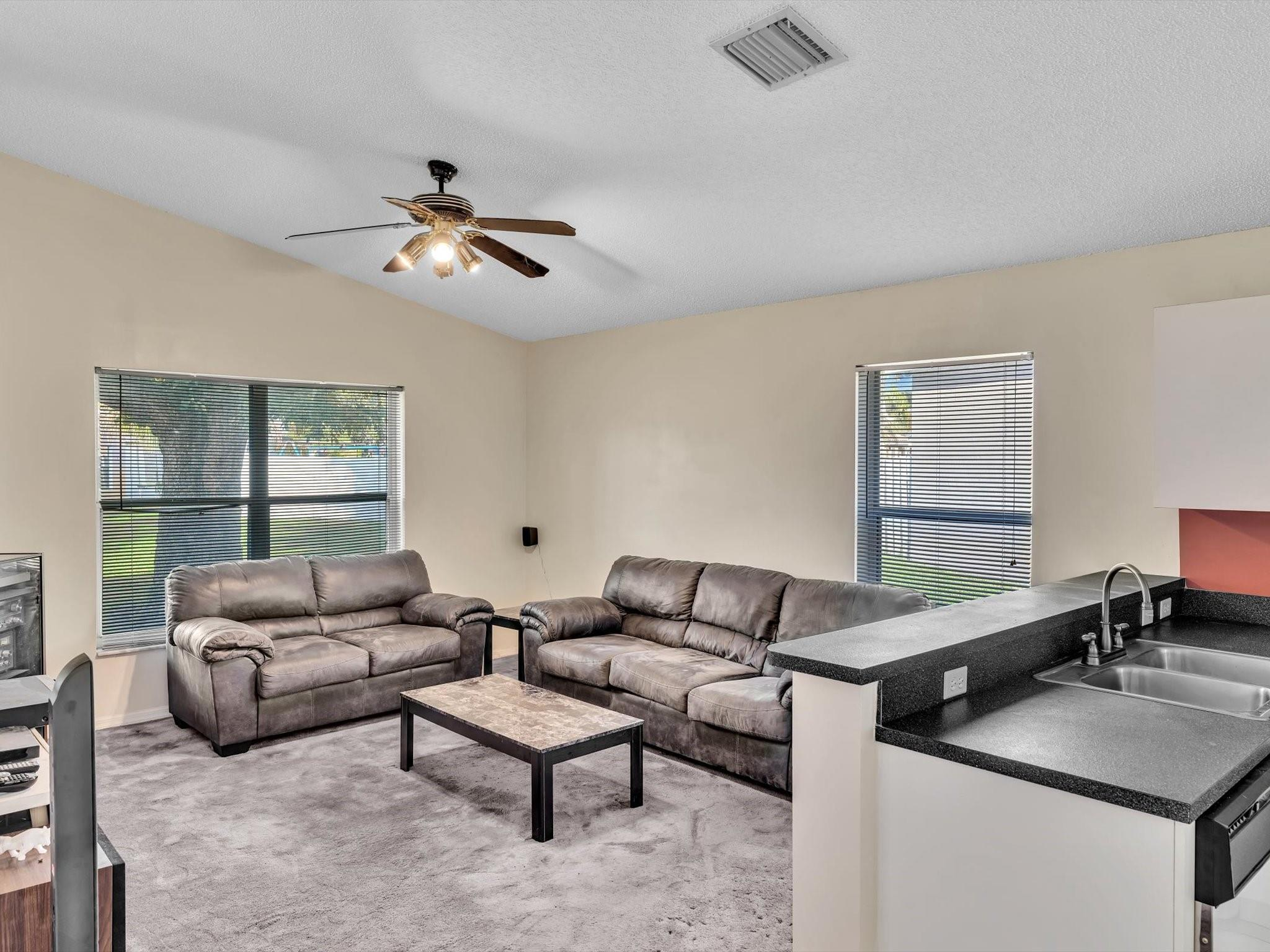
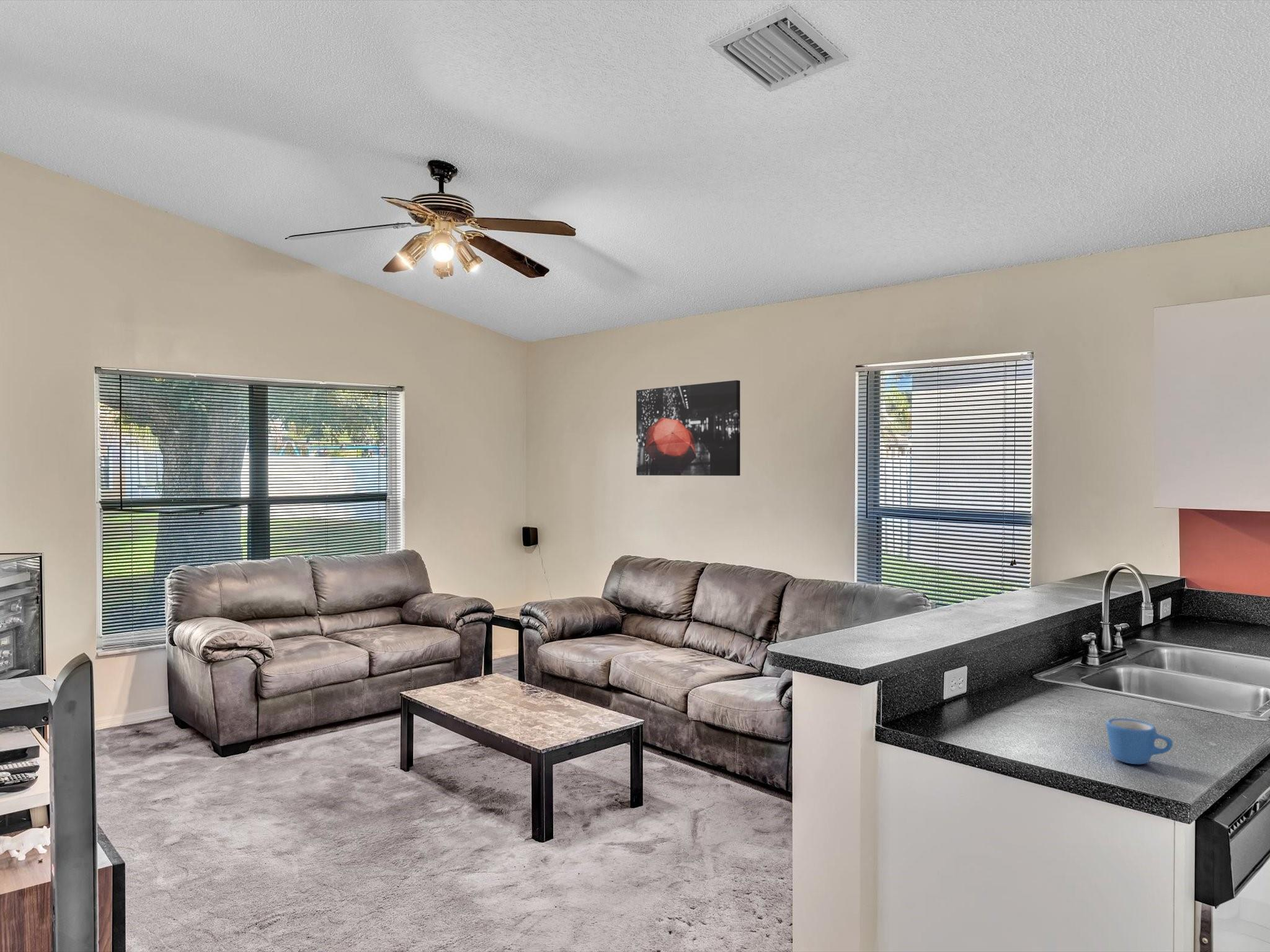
+ wall art (685, 430)
+ mug (1139, 744)
